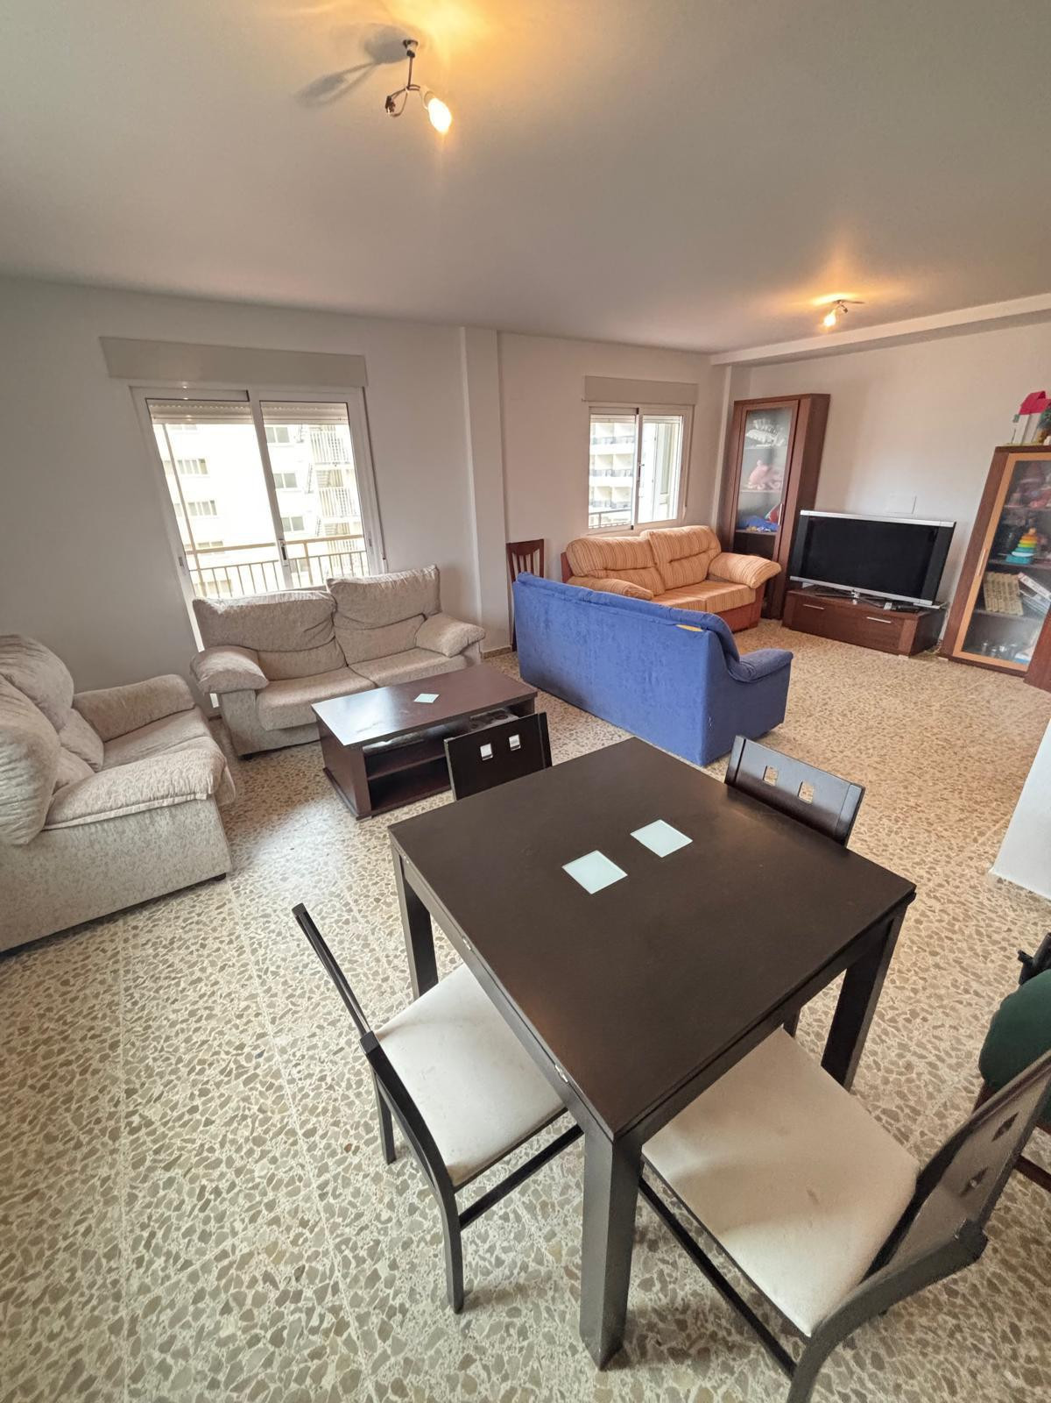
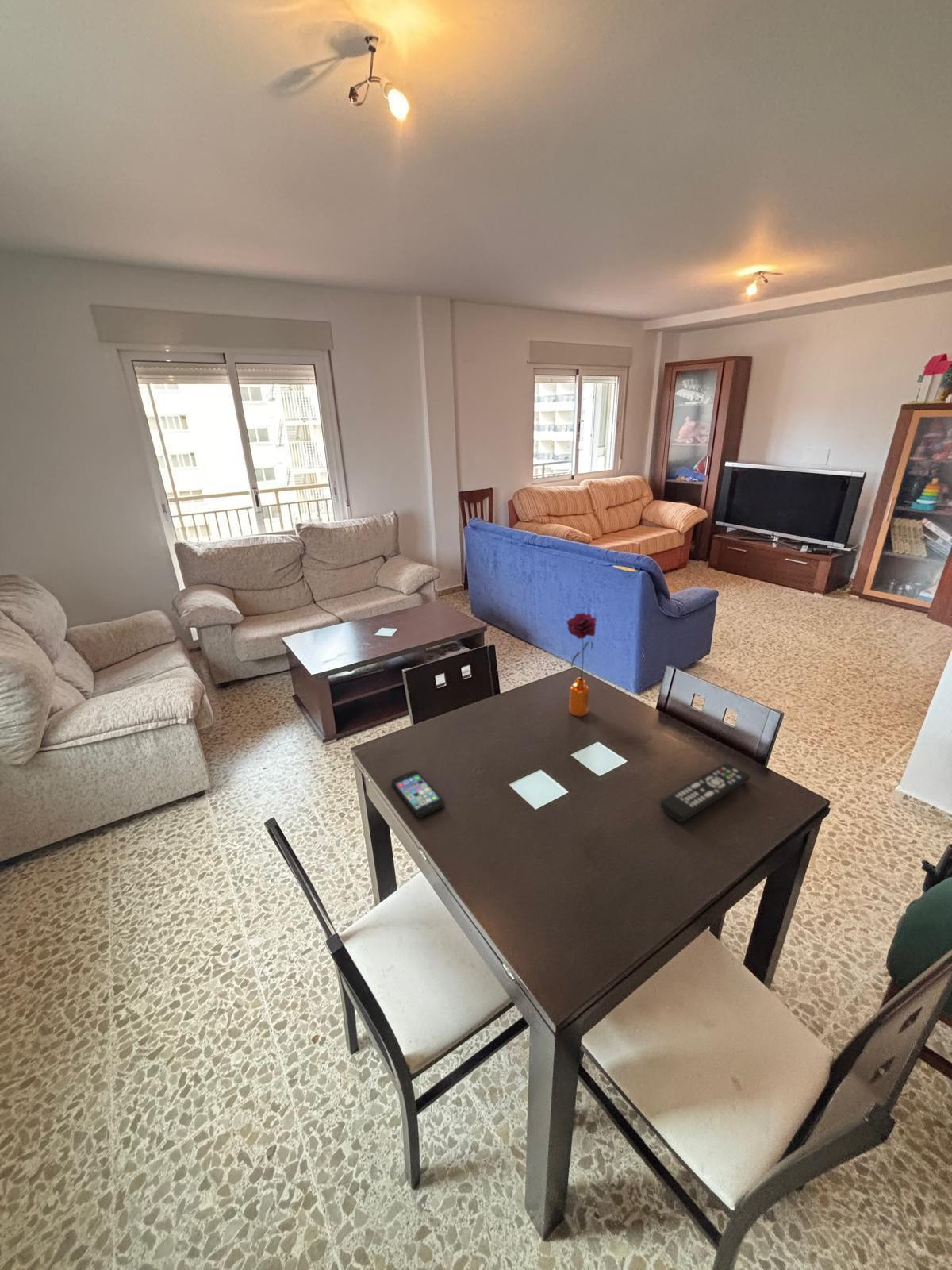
+ smartphone (417, 792)
+ flower (582, 664)
+ remote control (705, 791)
